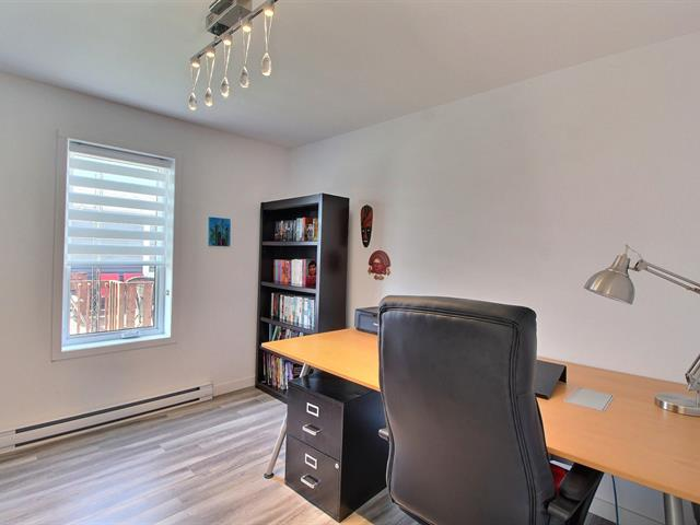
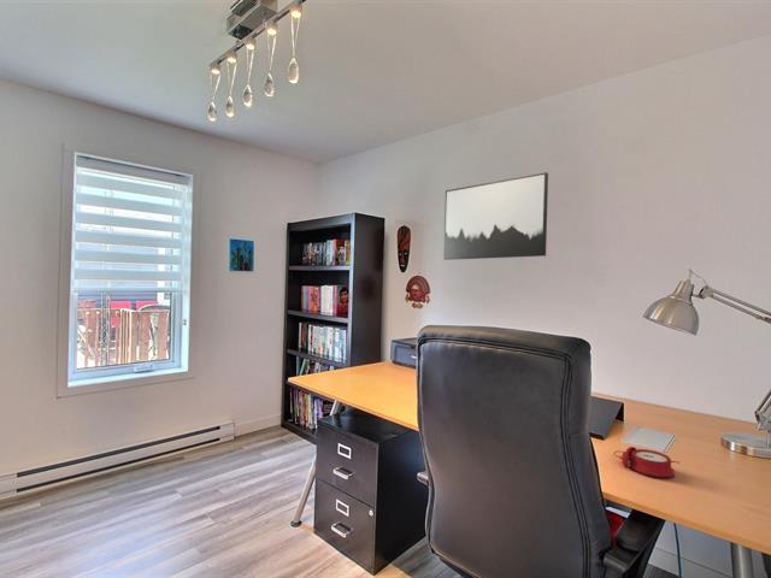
+ wall art (490, 219)
+ alarm clock (643, 460)
